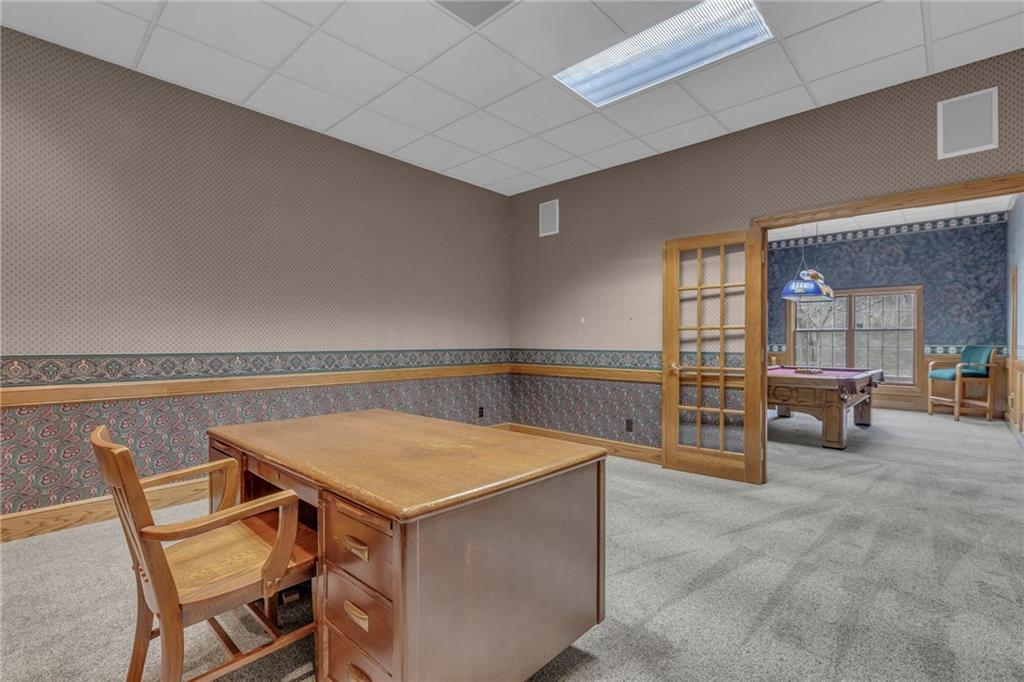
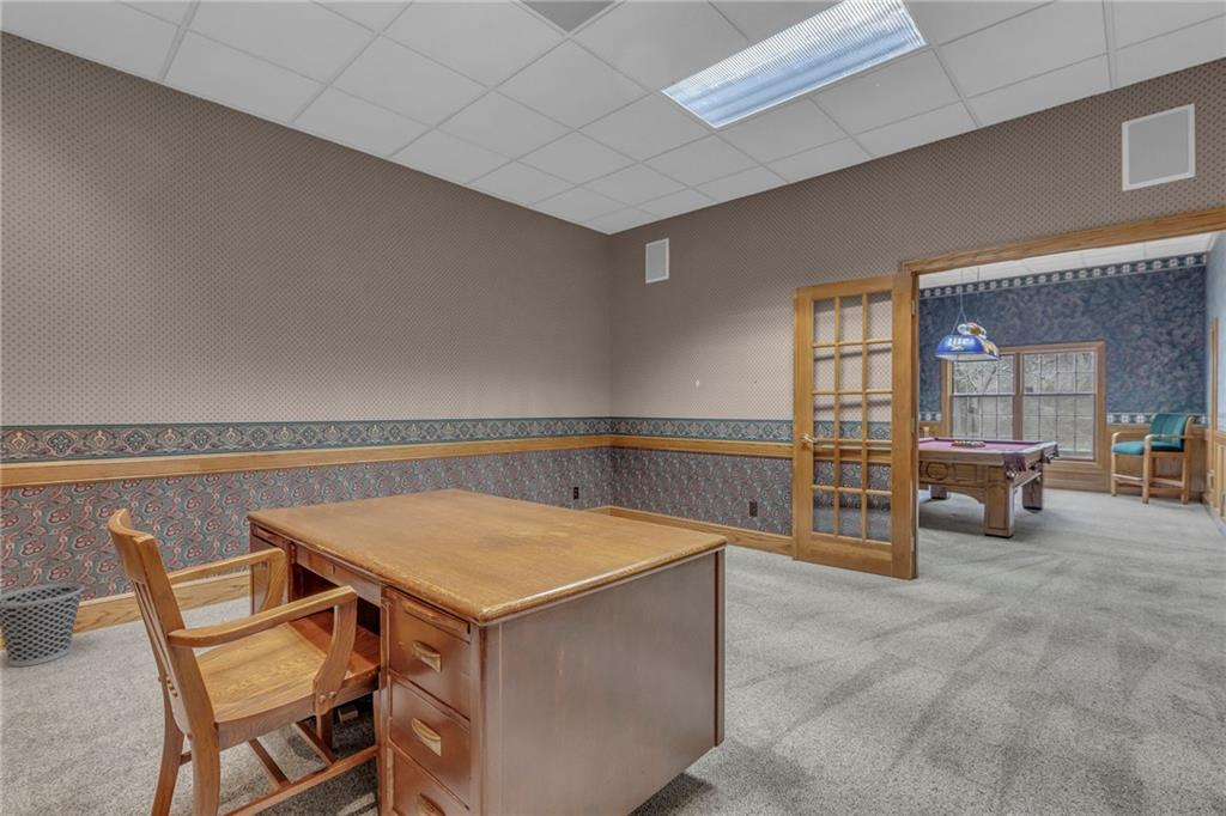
+ wastebasket (40, 625)
